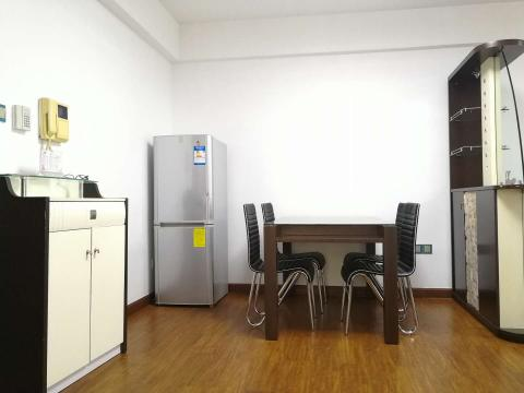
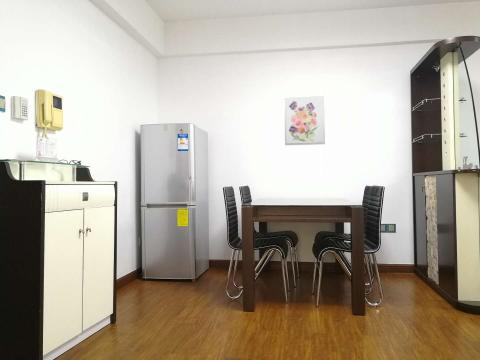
+ wall art (304, 120)
